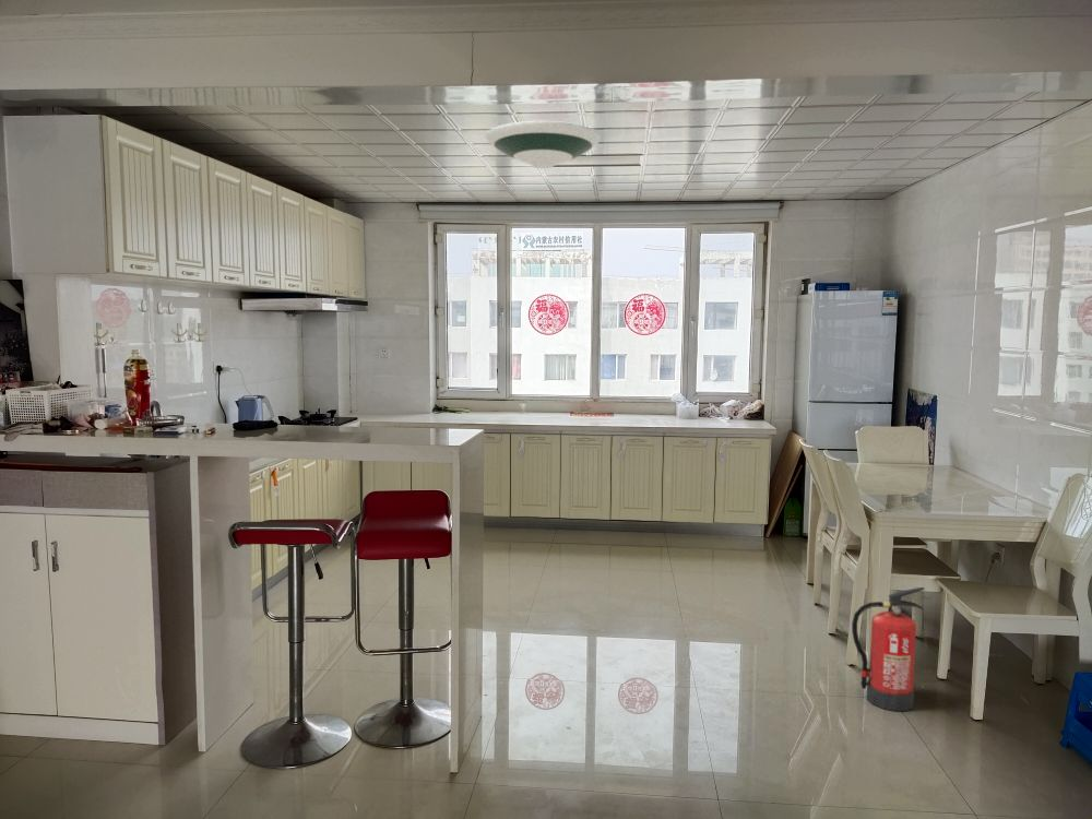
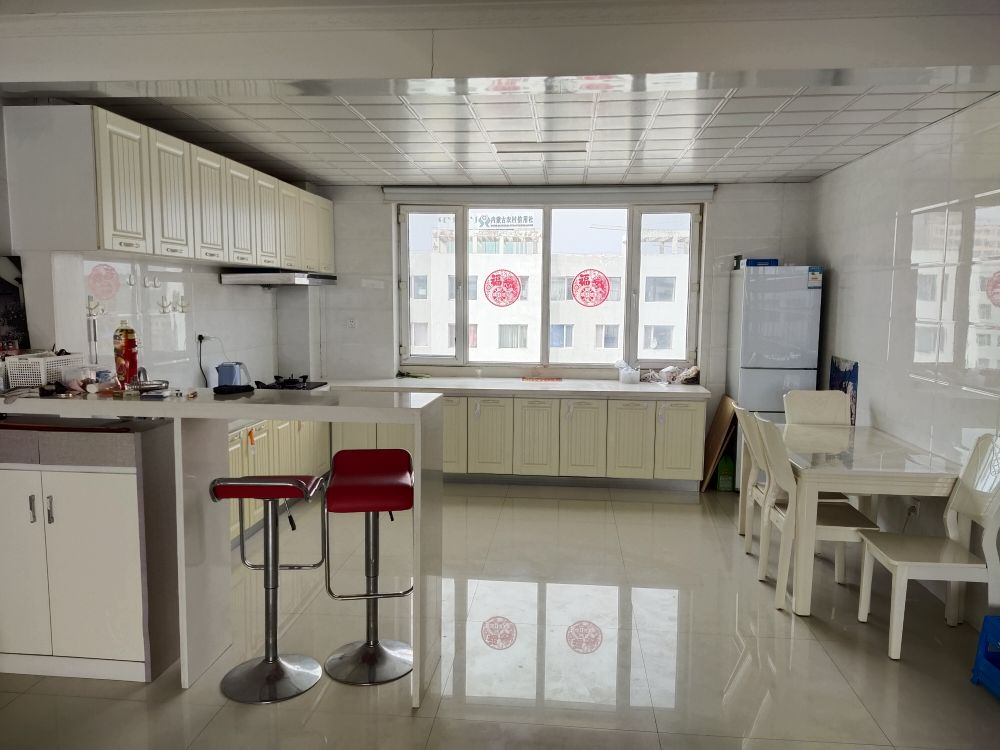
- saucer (543, 152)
- fire extinguisher (886, 643)
